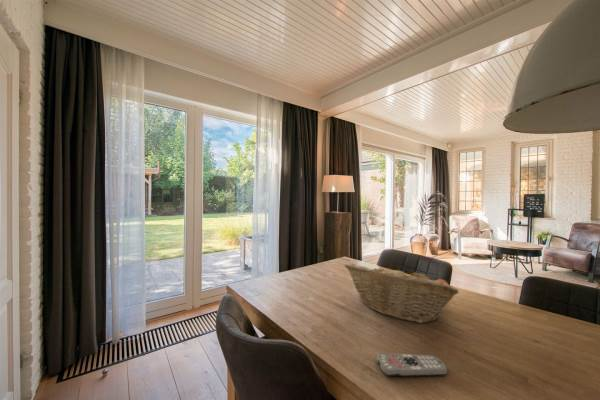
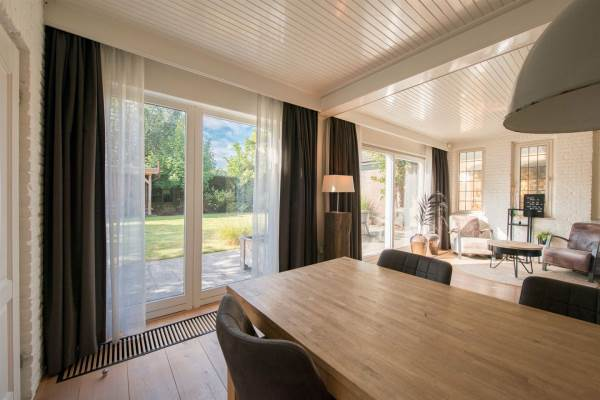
- remote control (411, 364)
- fruit basket (395, 284)
